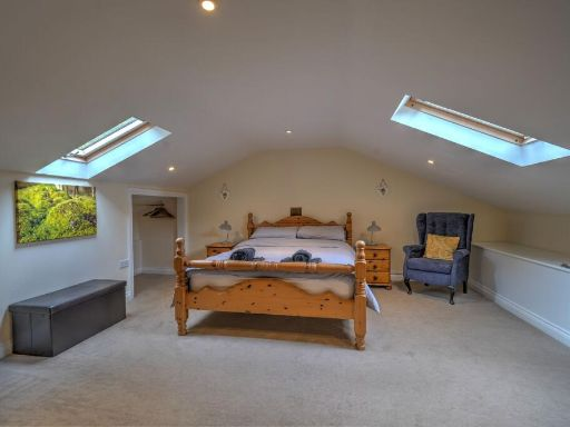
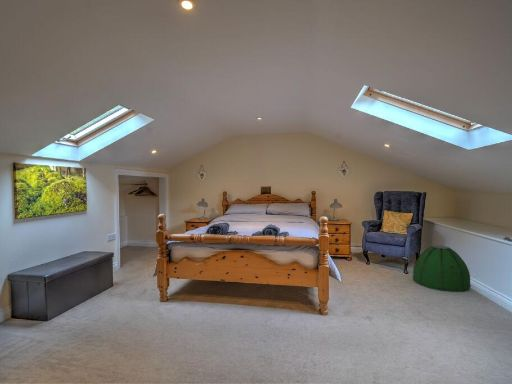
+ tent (440, 264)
